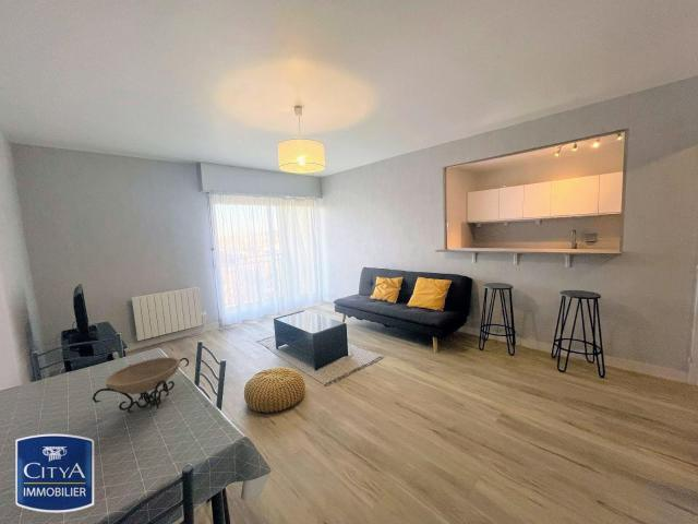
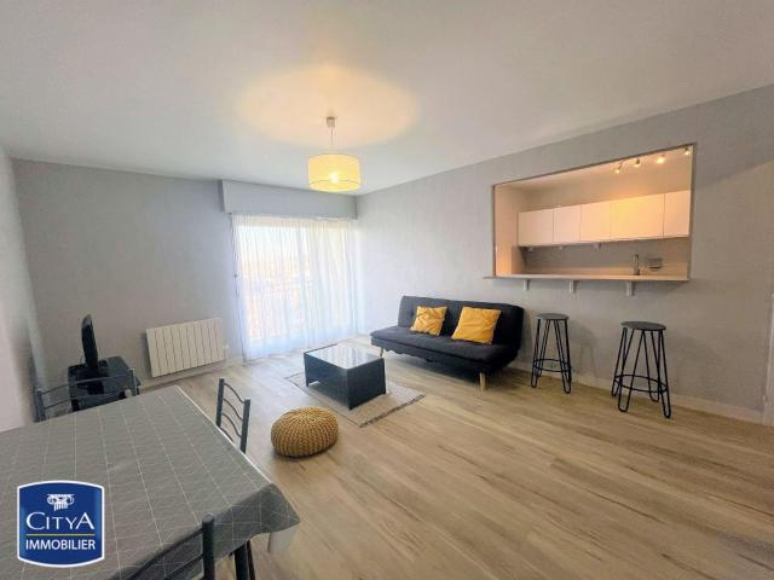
- decorative bowl (147, 386)
